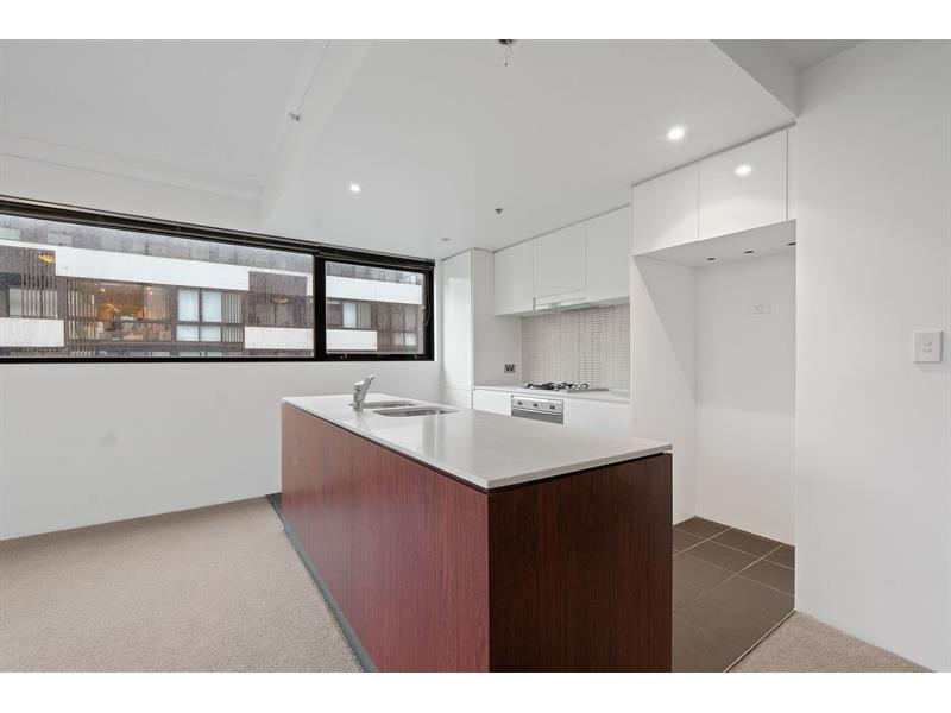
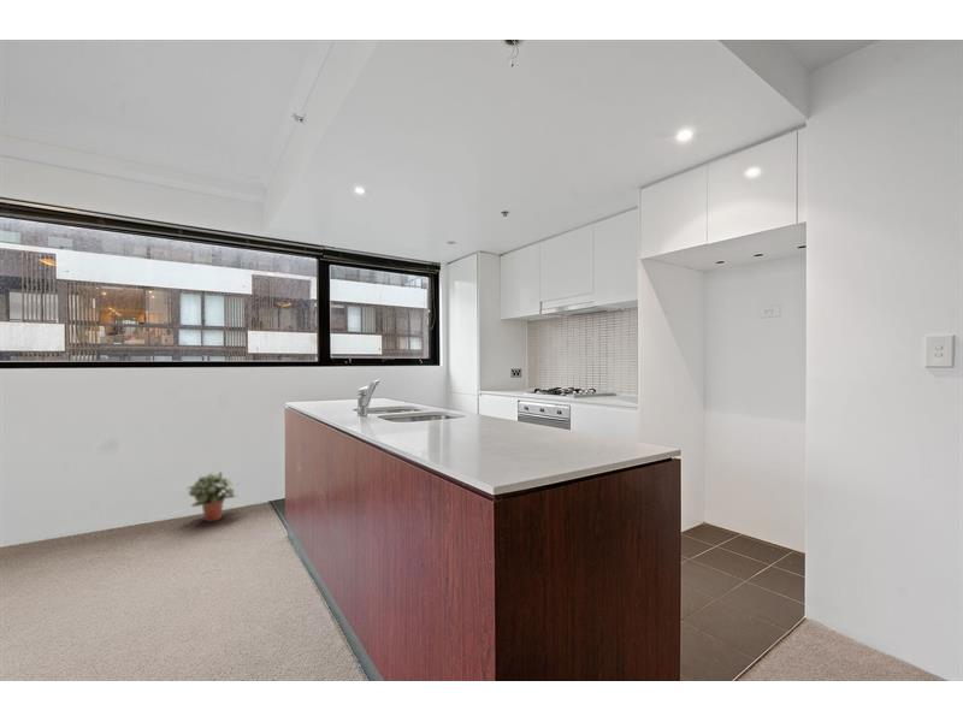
+ potted plant (213, 495)
